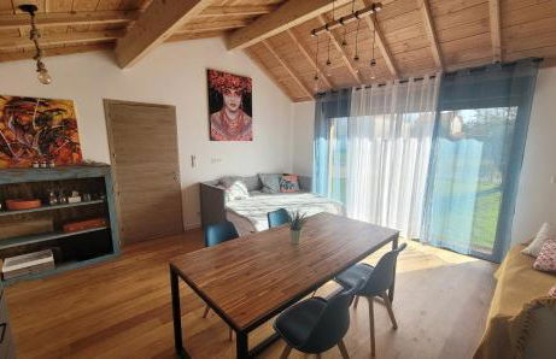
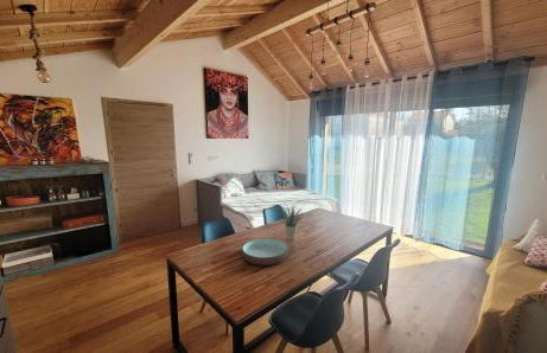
+ bowl (265, 250)
